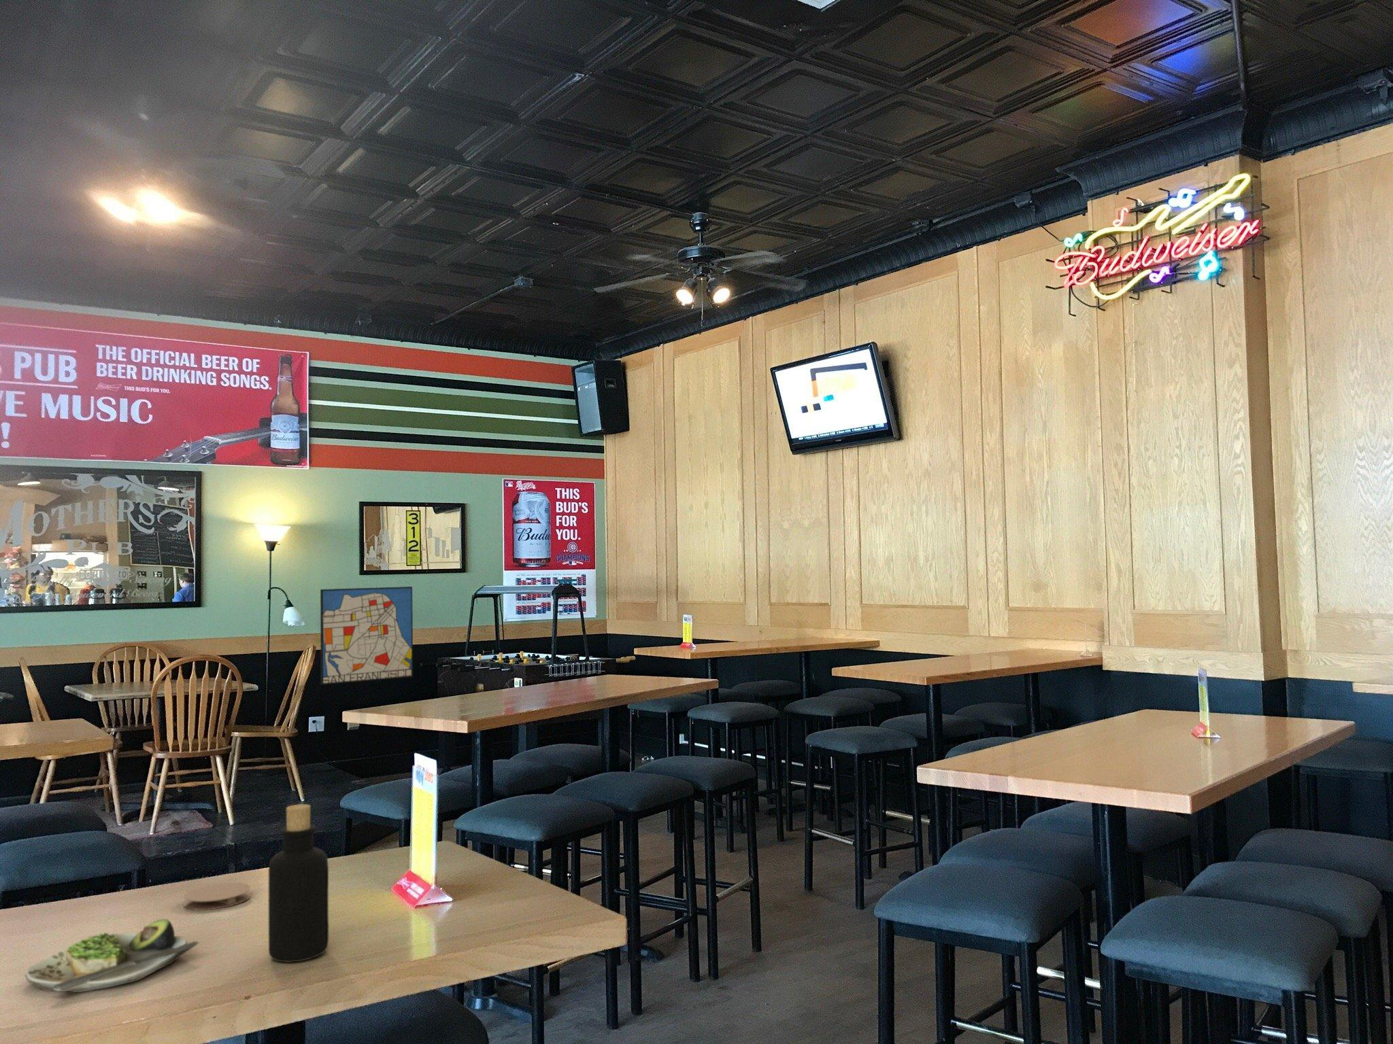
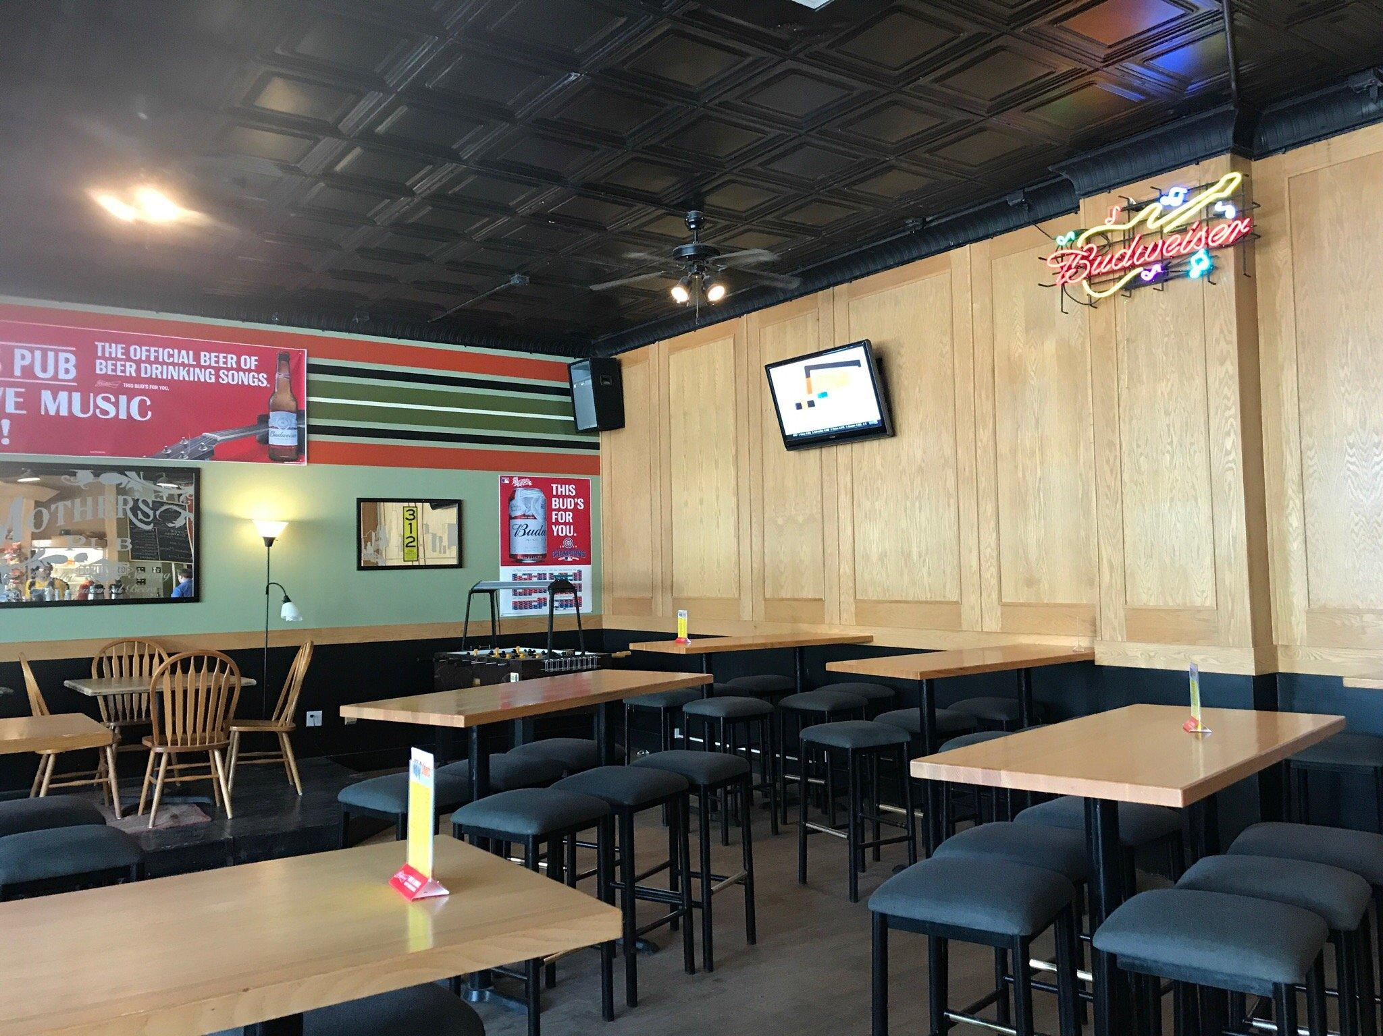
- coaster (217, 895)
- wall art (367, 634)
- bottle (298, 880)
- salad plate (114, 950)
